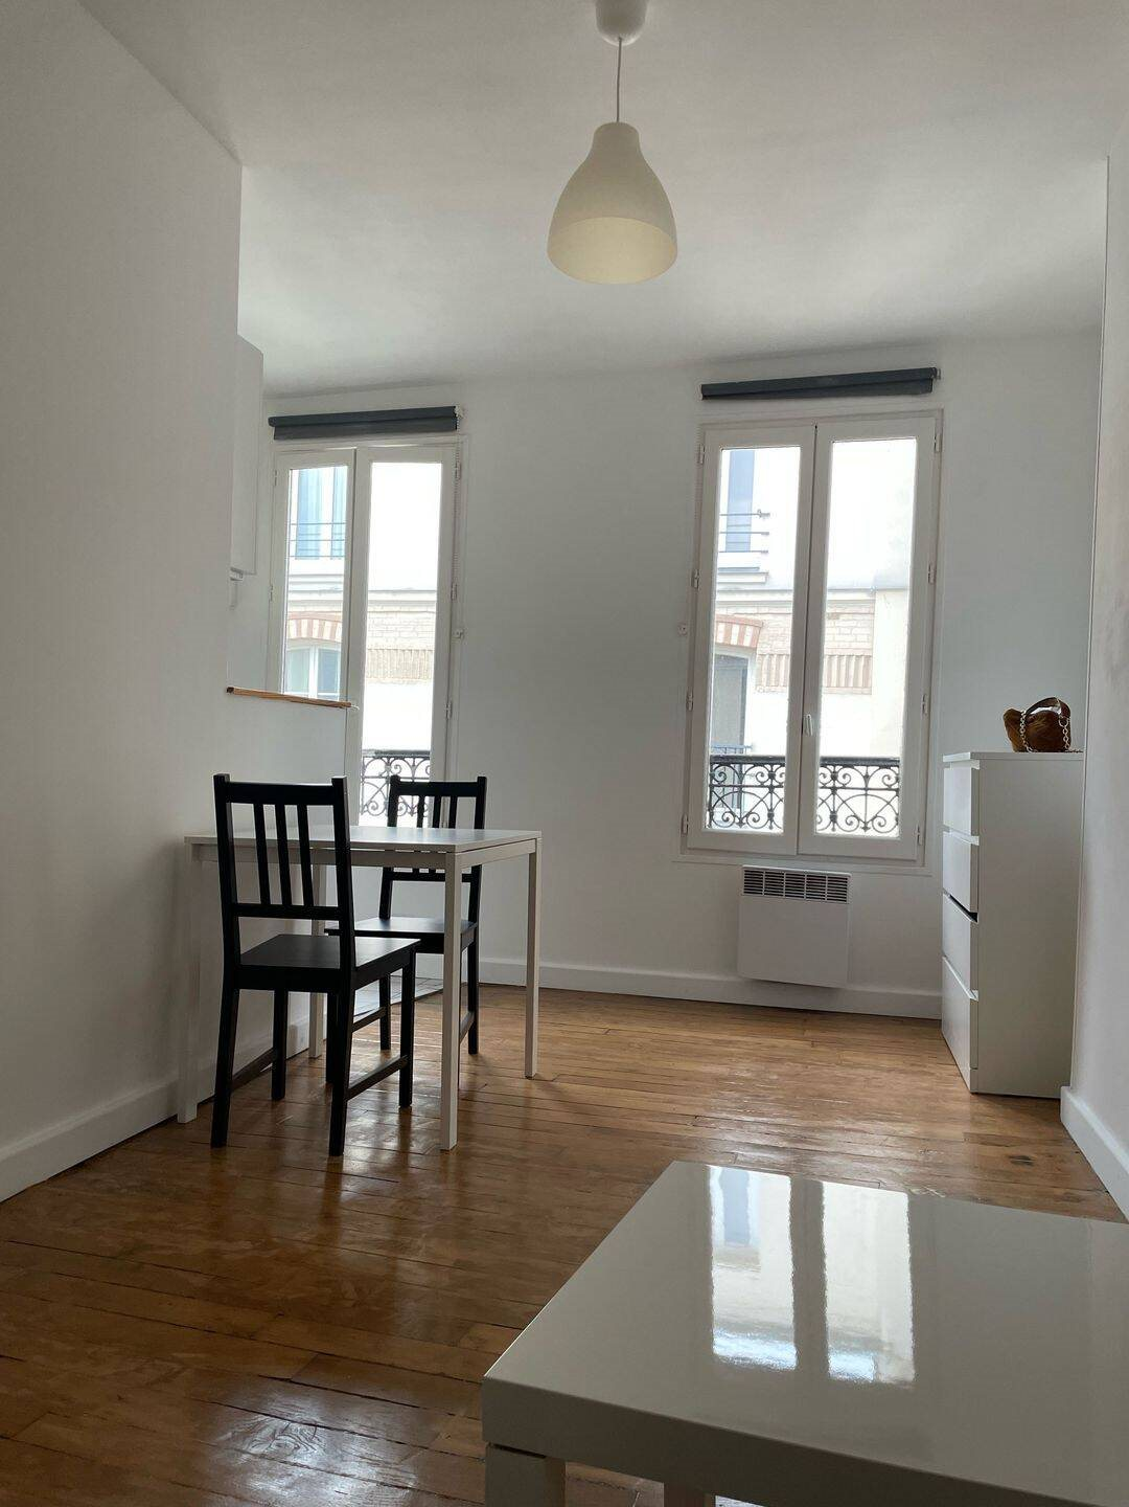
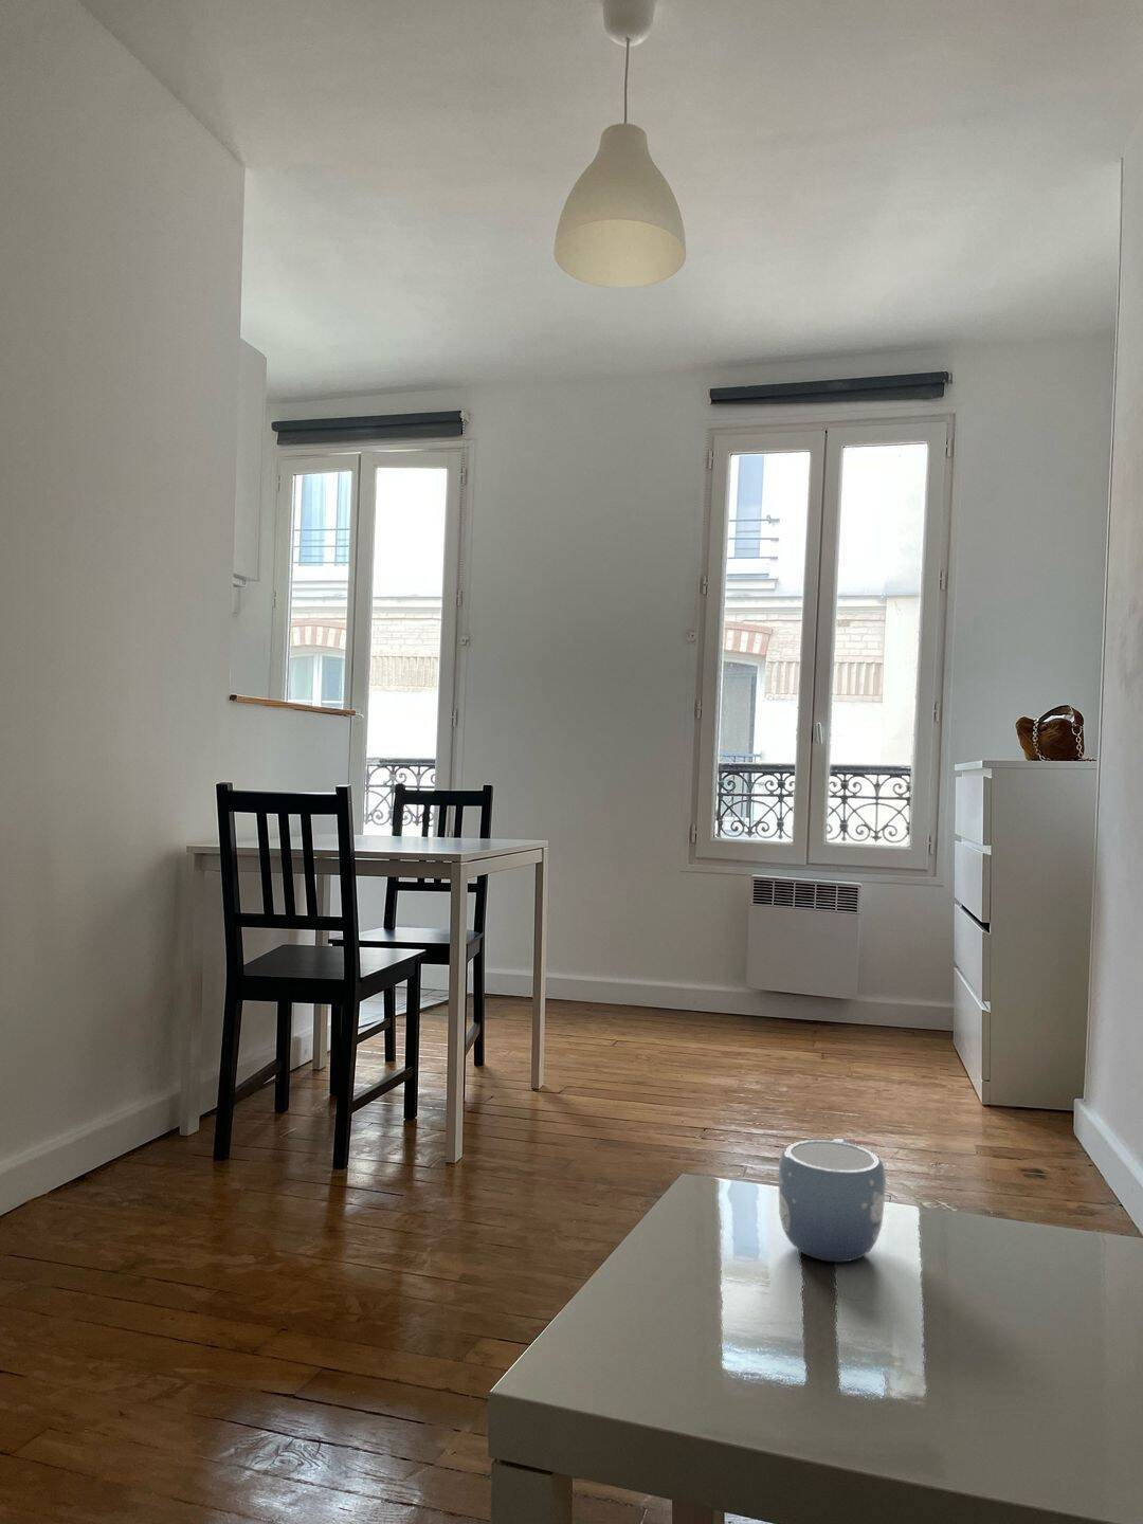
+ mug (833, 1194)
